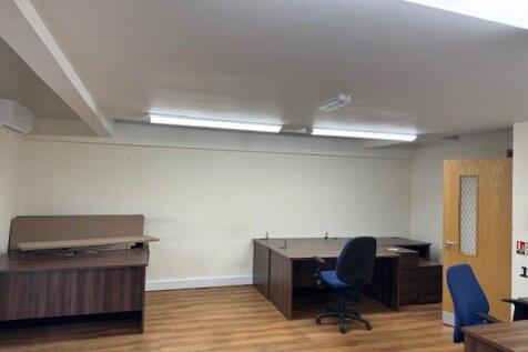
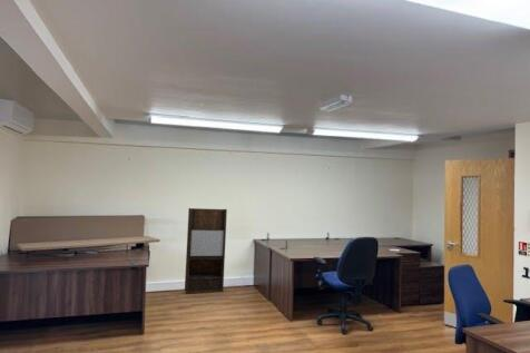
+ shelving unit (206, 248)
